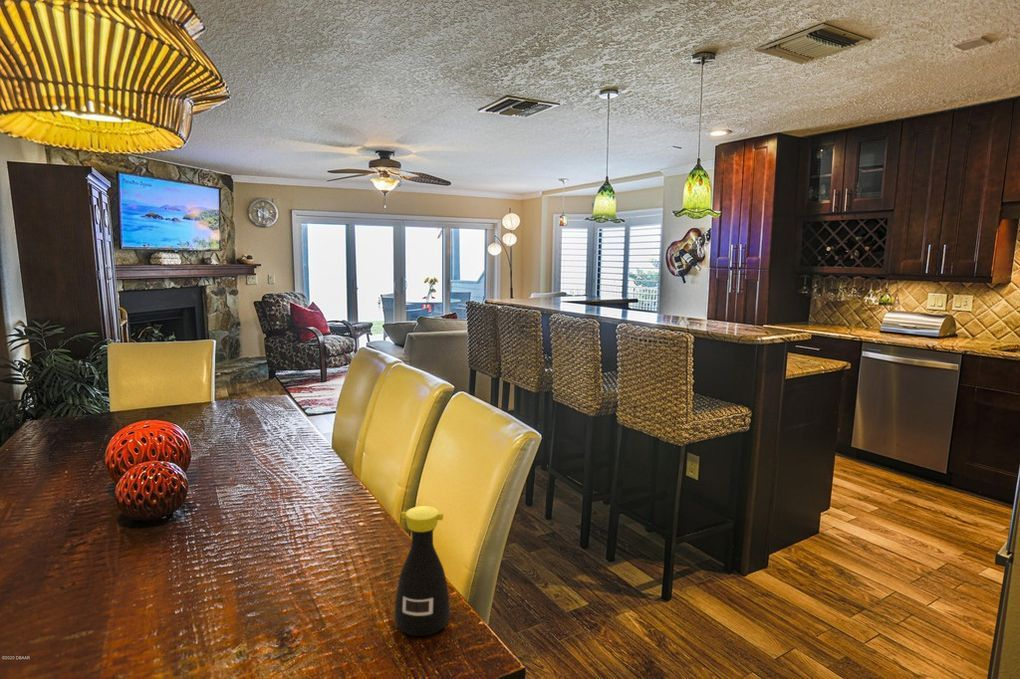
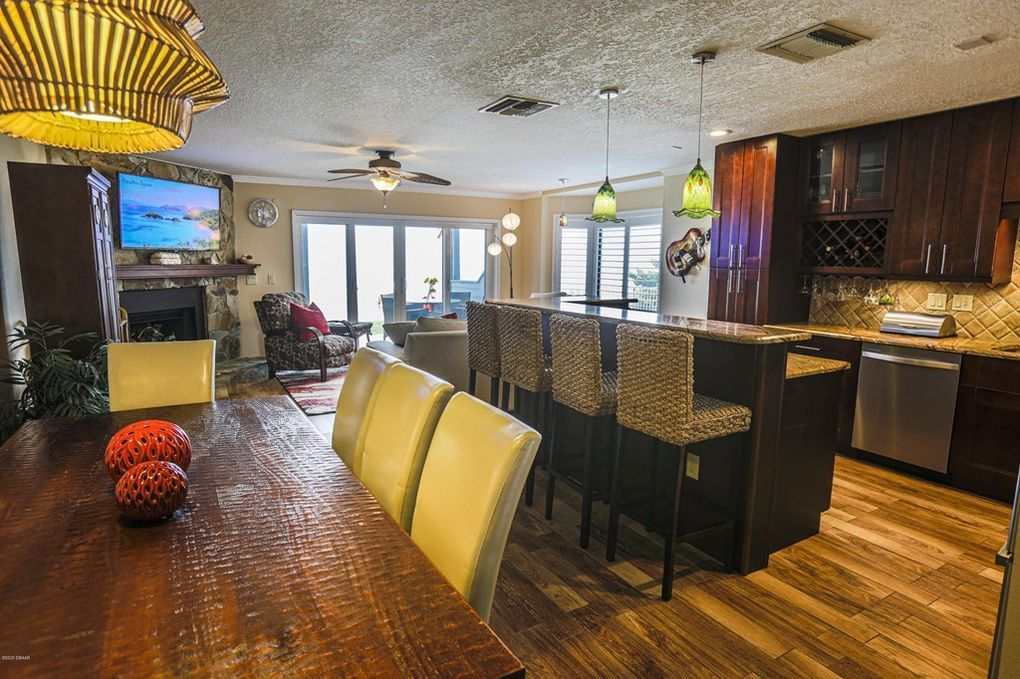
- bottle (422, 567)
